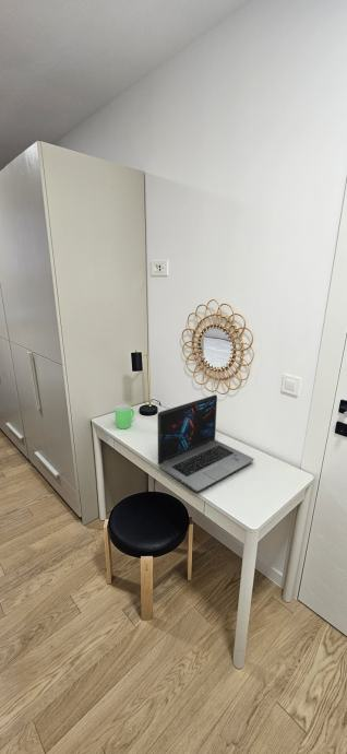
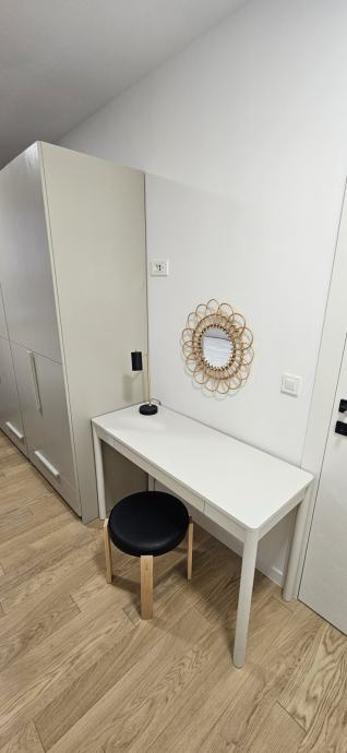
- laptop (207, 438)
- mug (125, 415)
